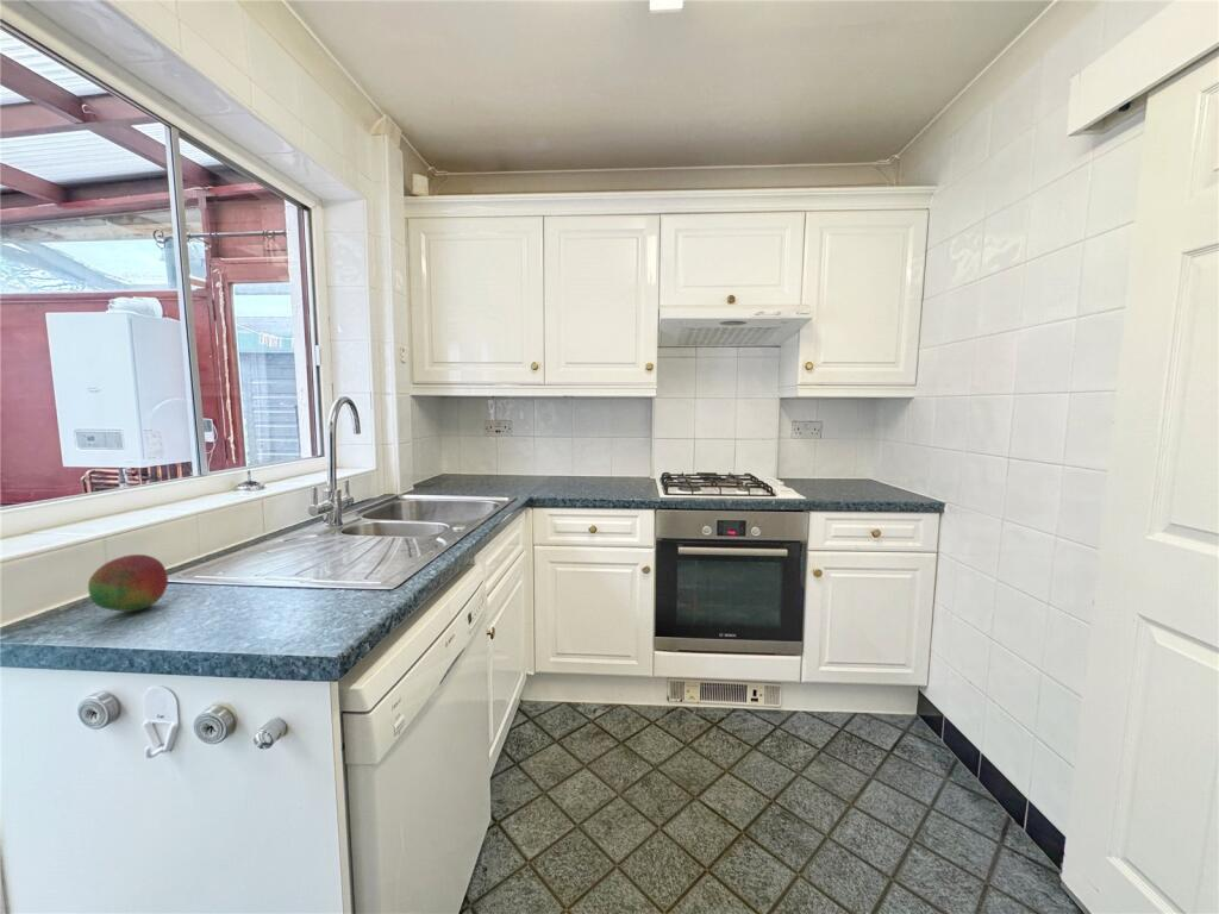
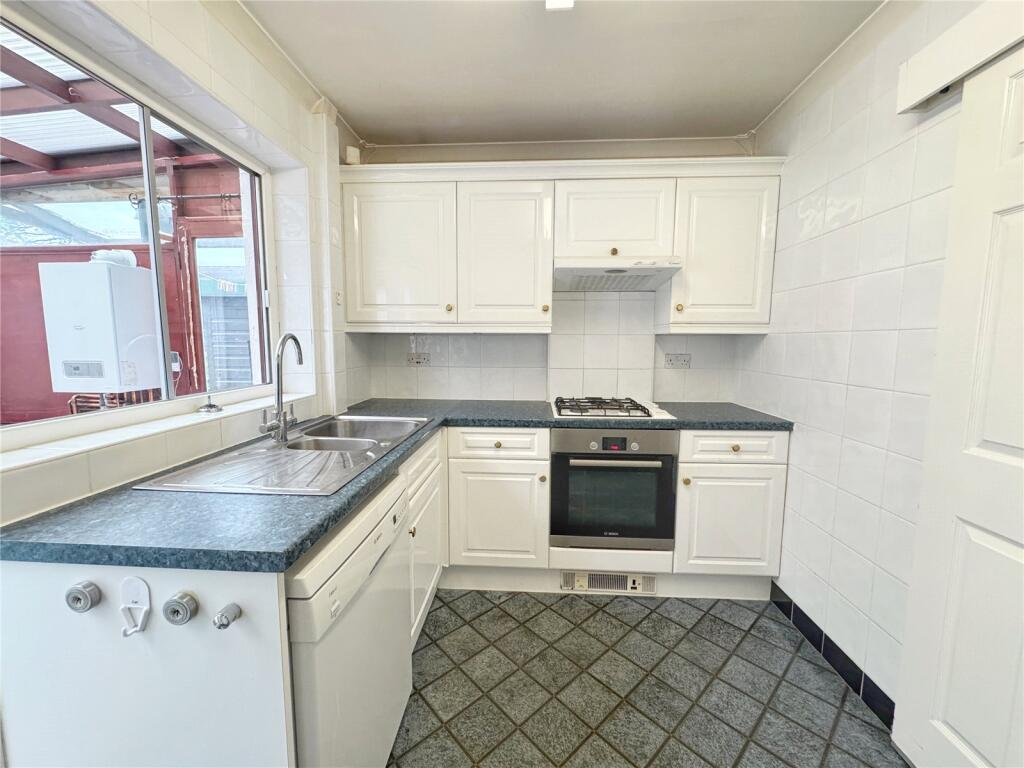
- fruit (127, 584)
